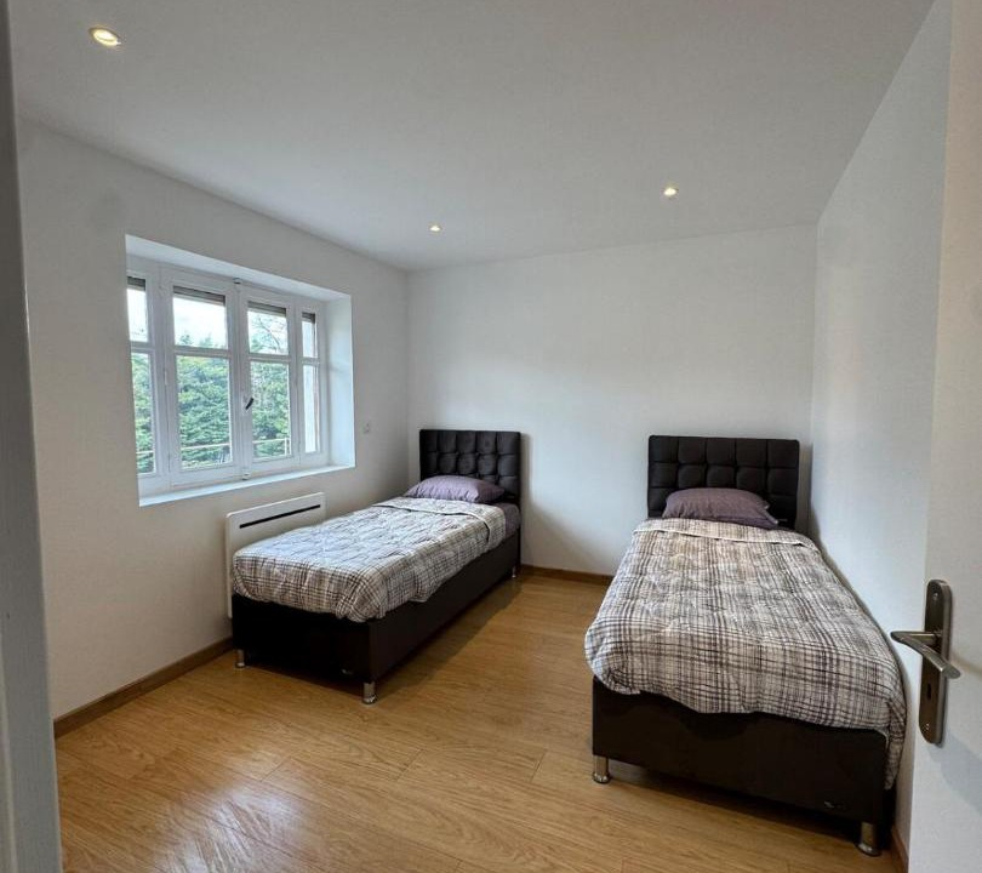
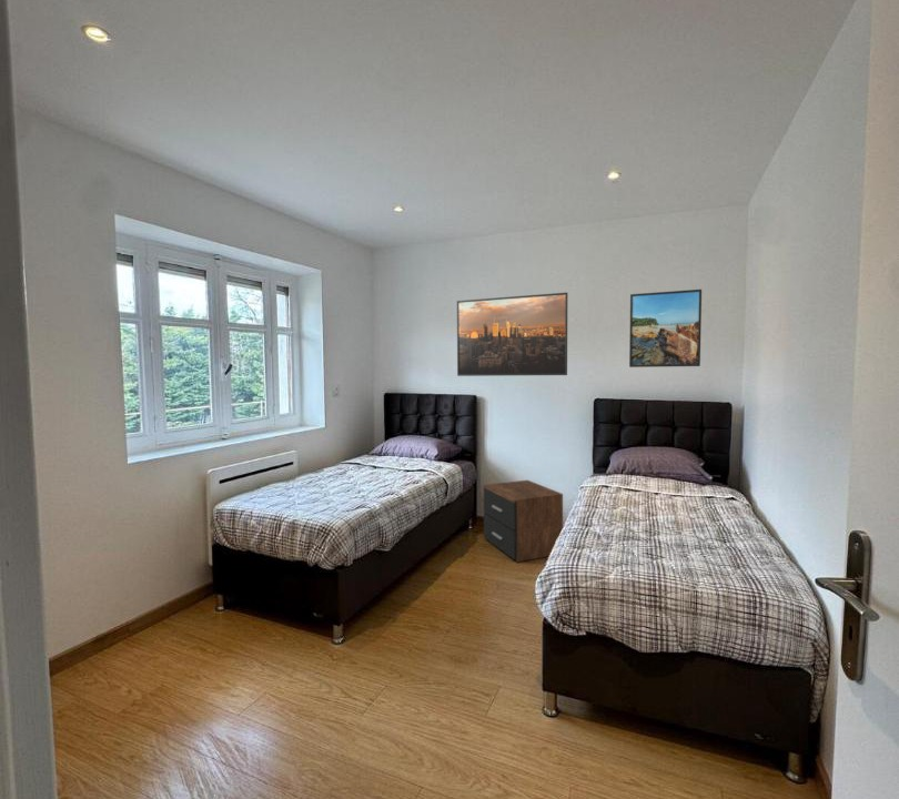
+ nightstand (521, 517)
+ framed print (509, 336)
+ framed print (664, 328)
